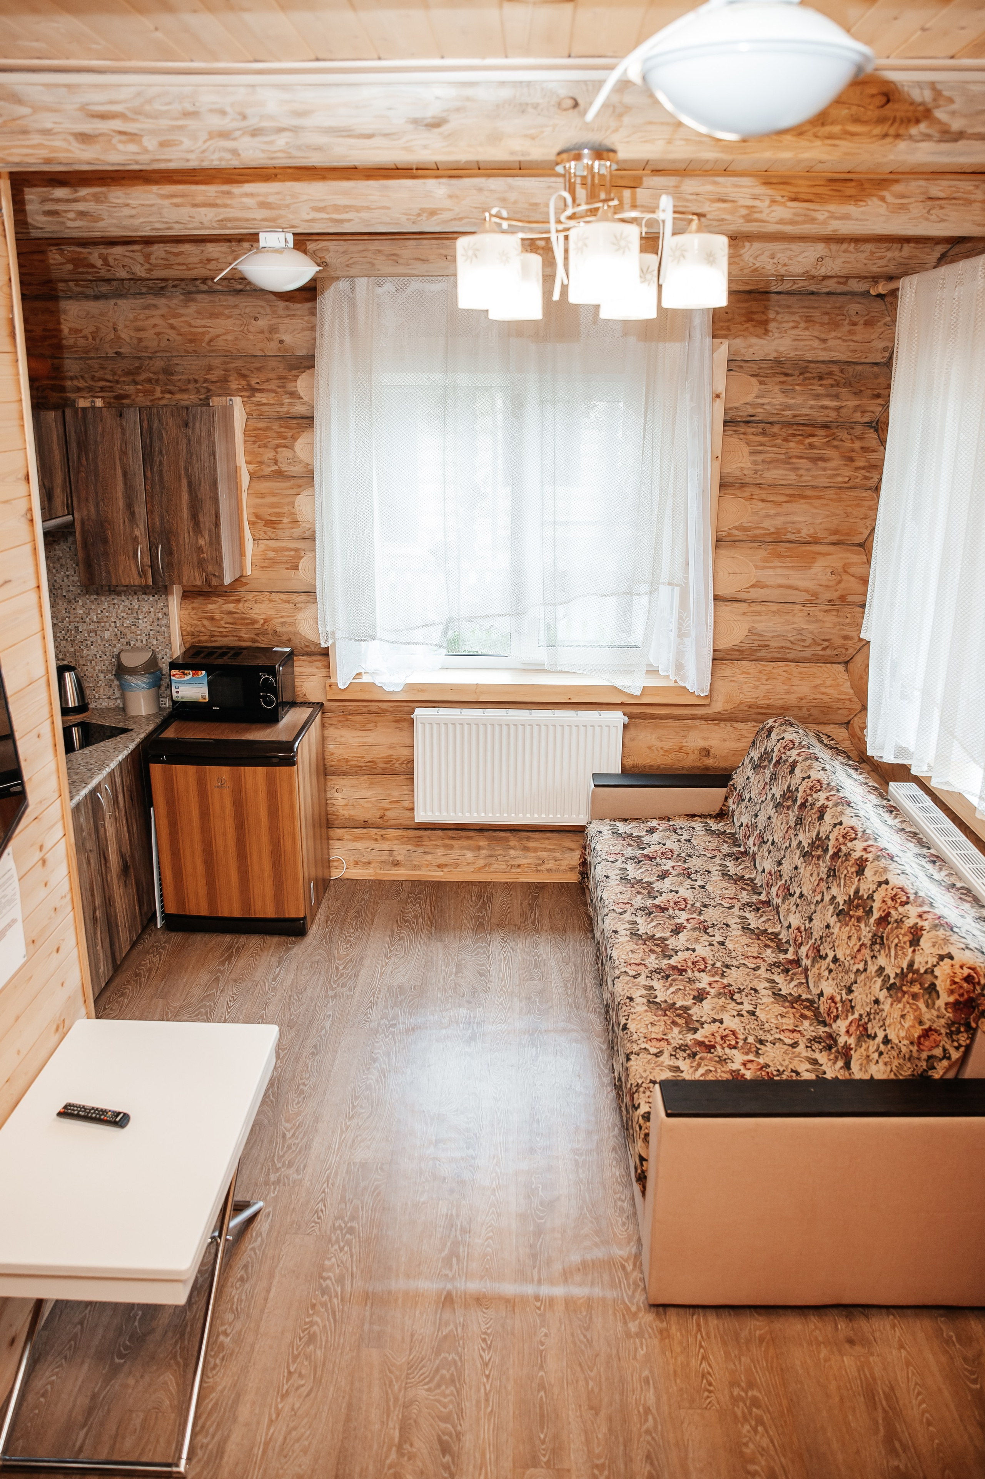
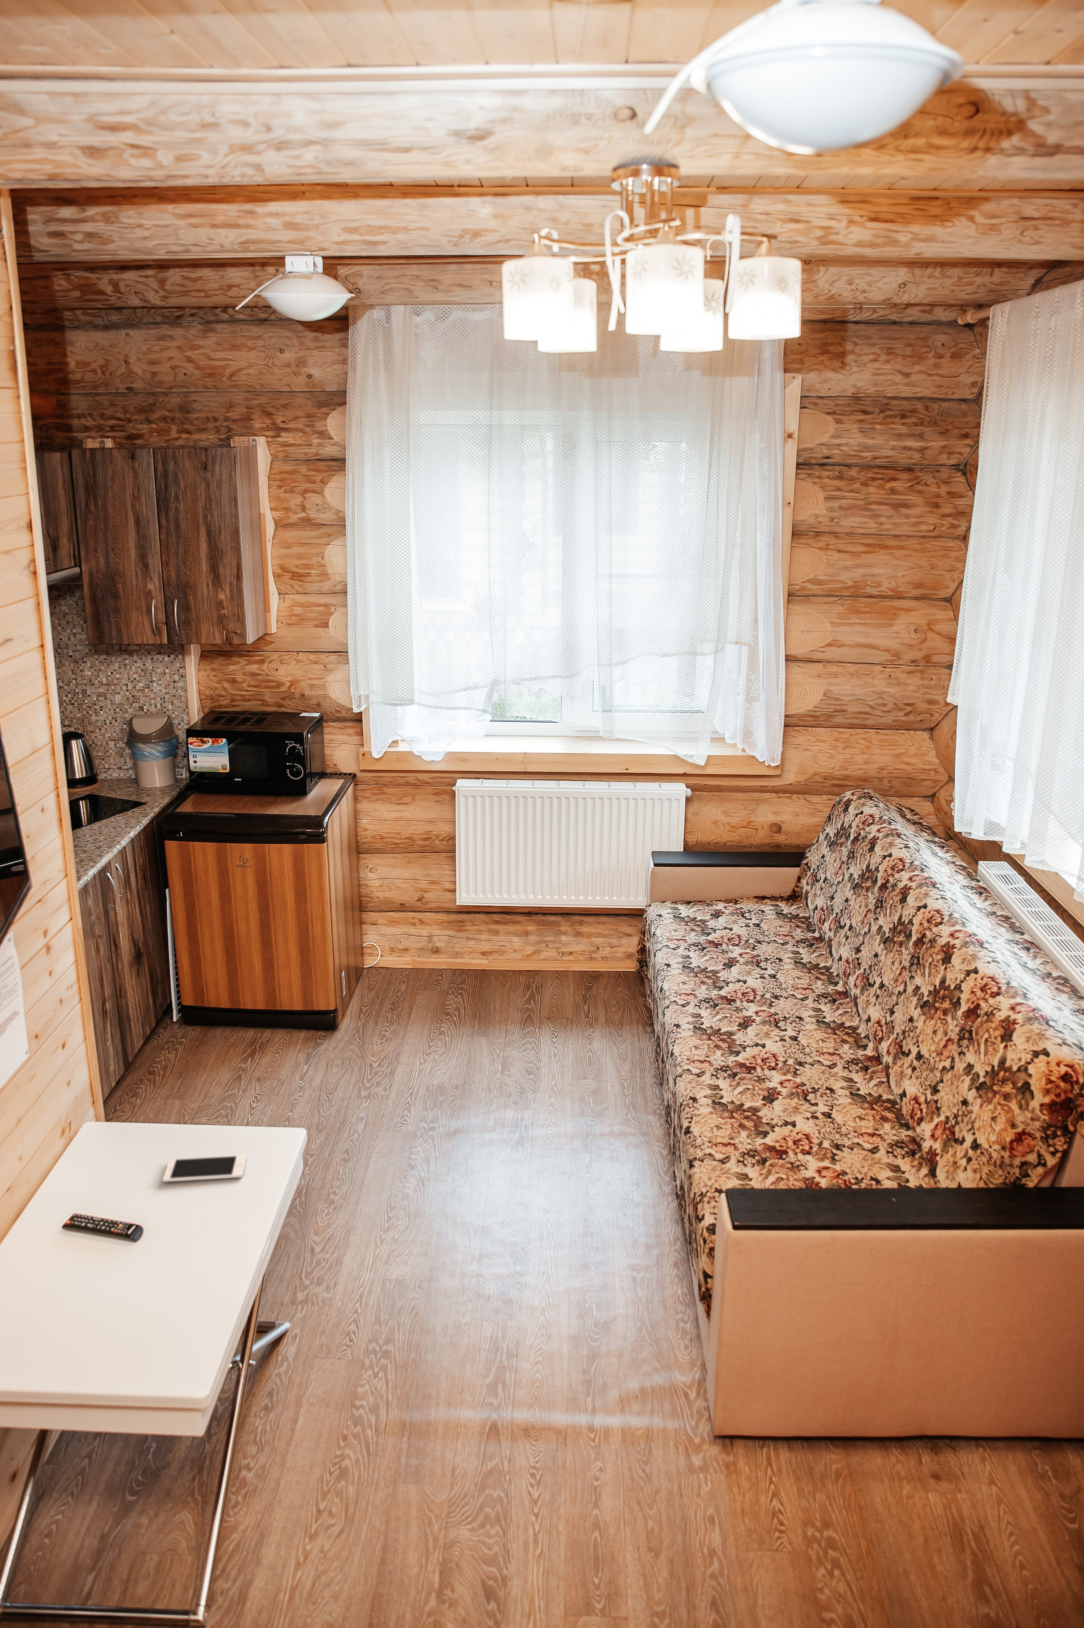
+ cell phone (206, 1168)
